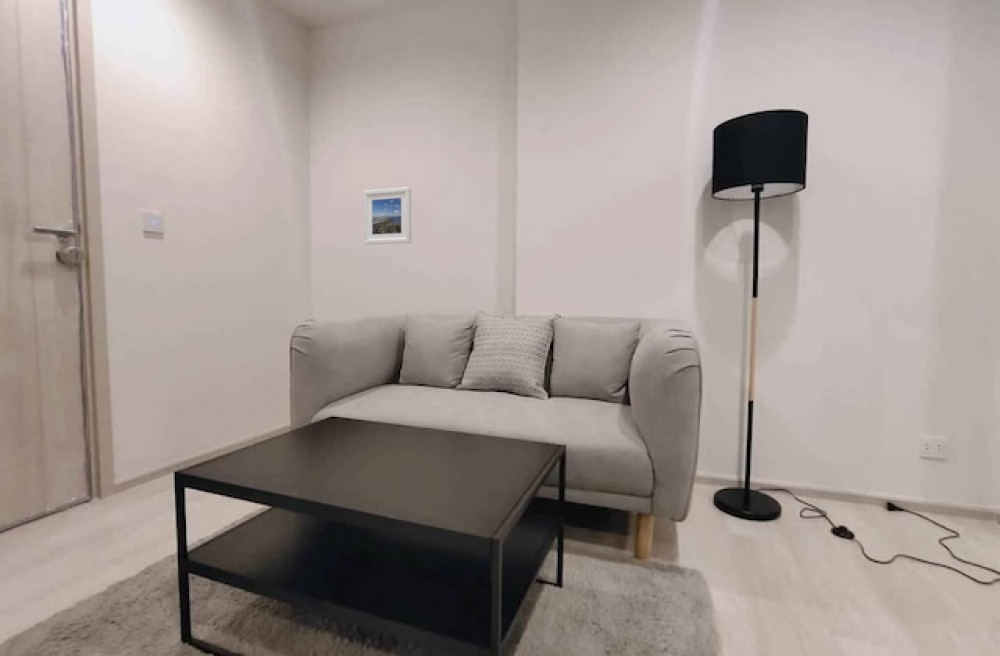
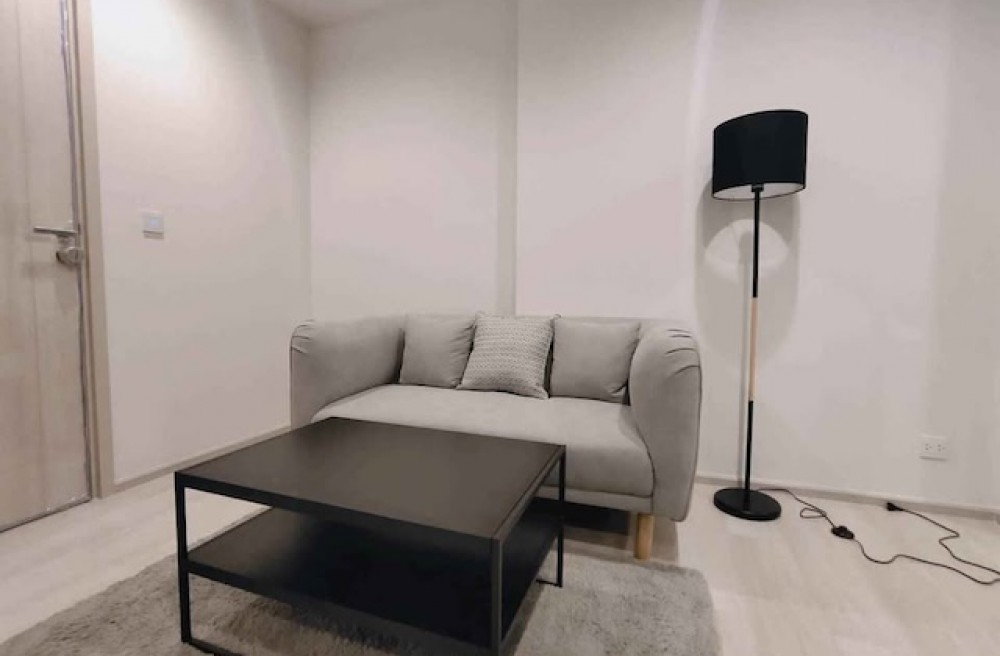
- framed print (387, 216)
